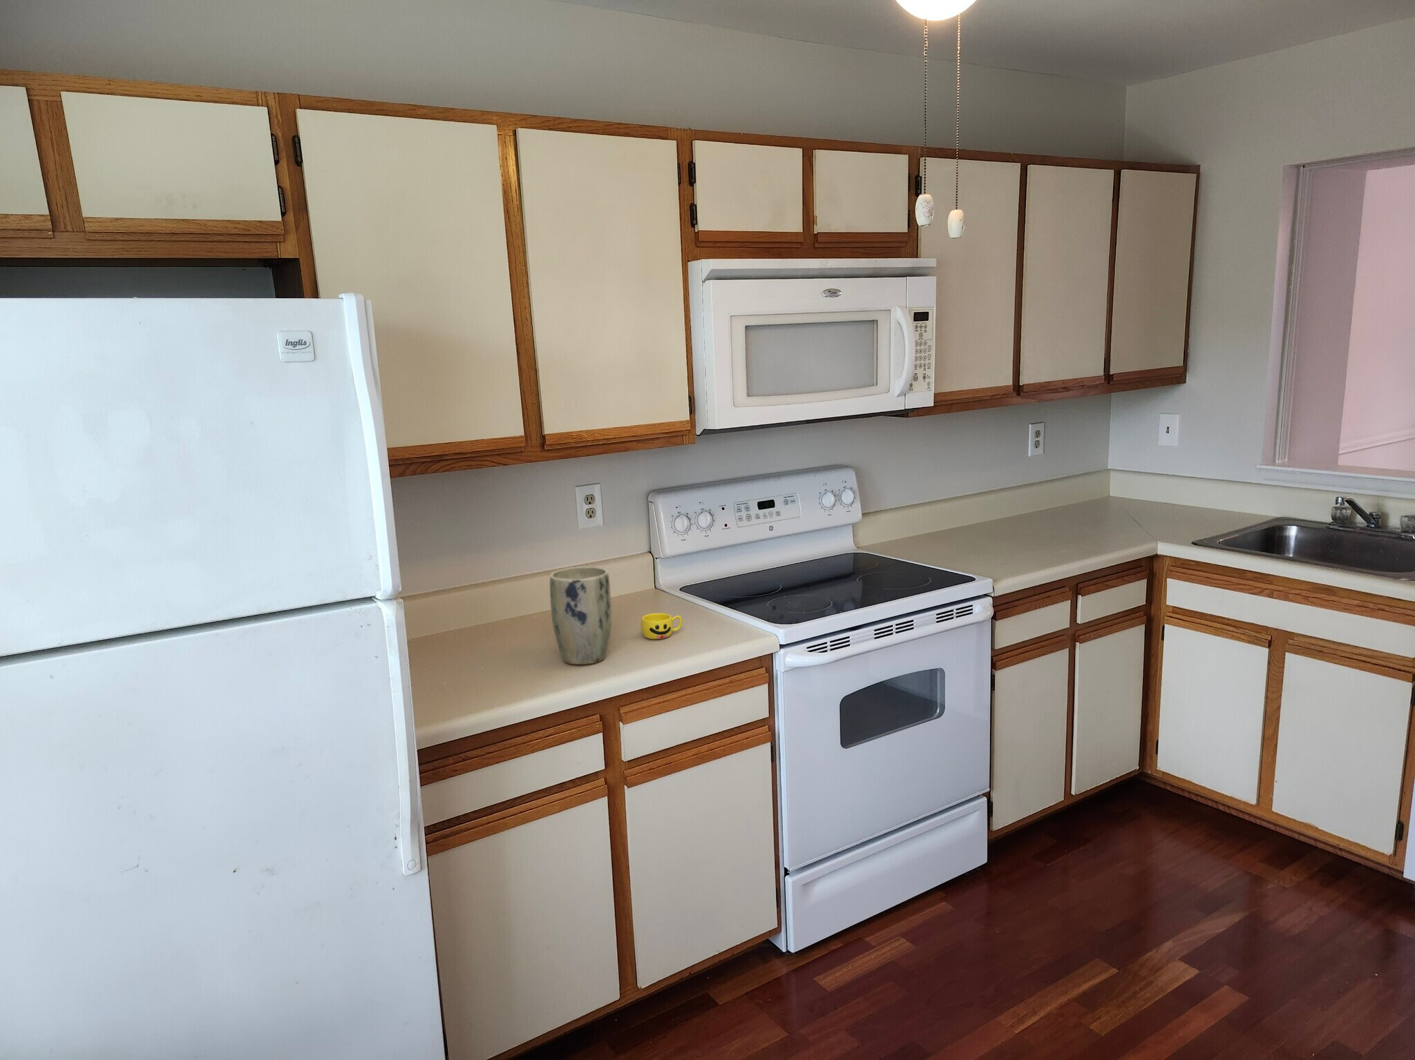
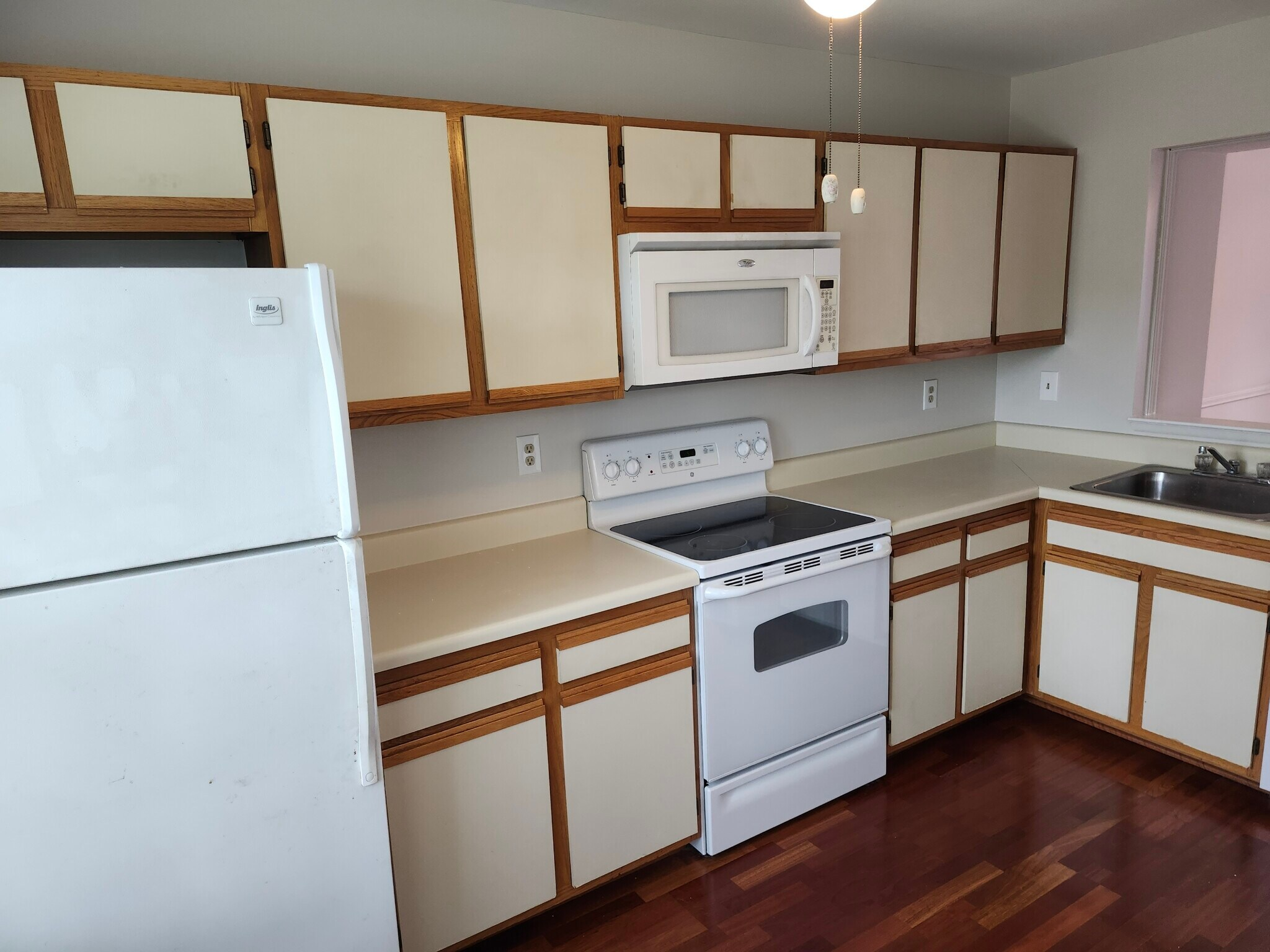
- plant pot (582, 616)
- cup (661, 626)
